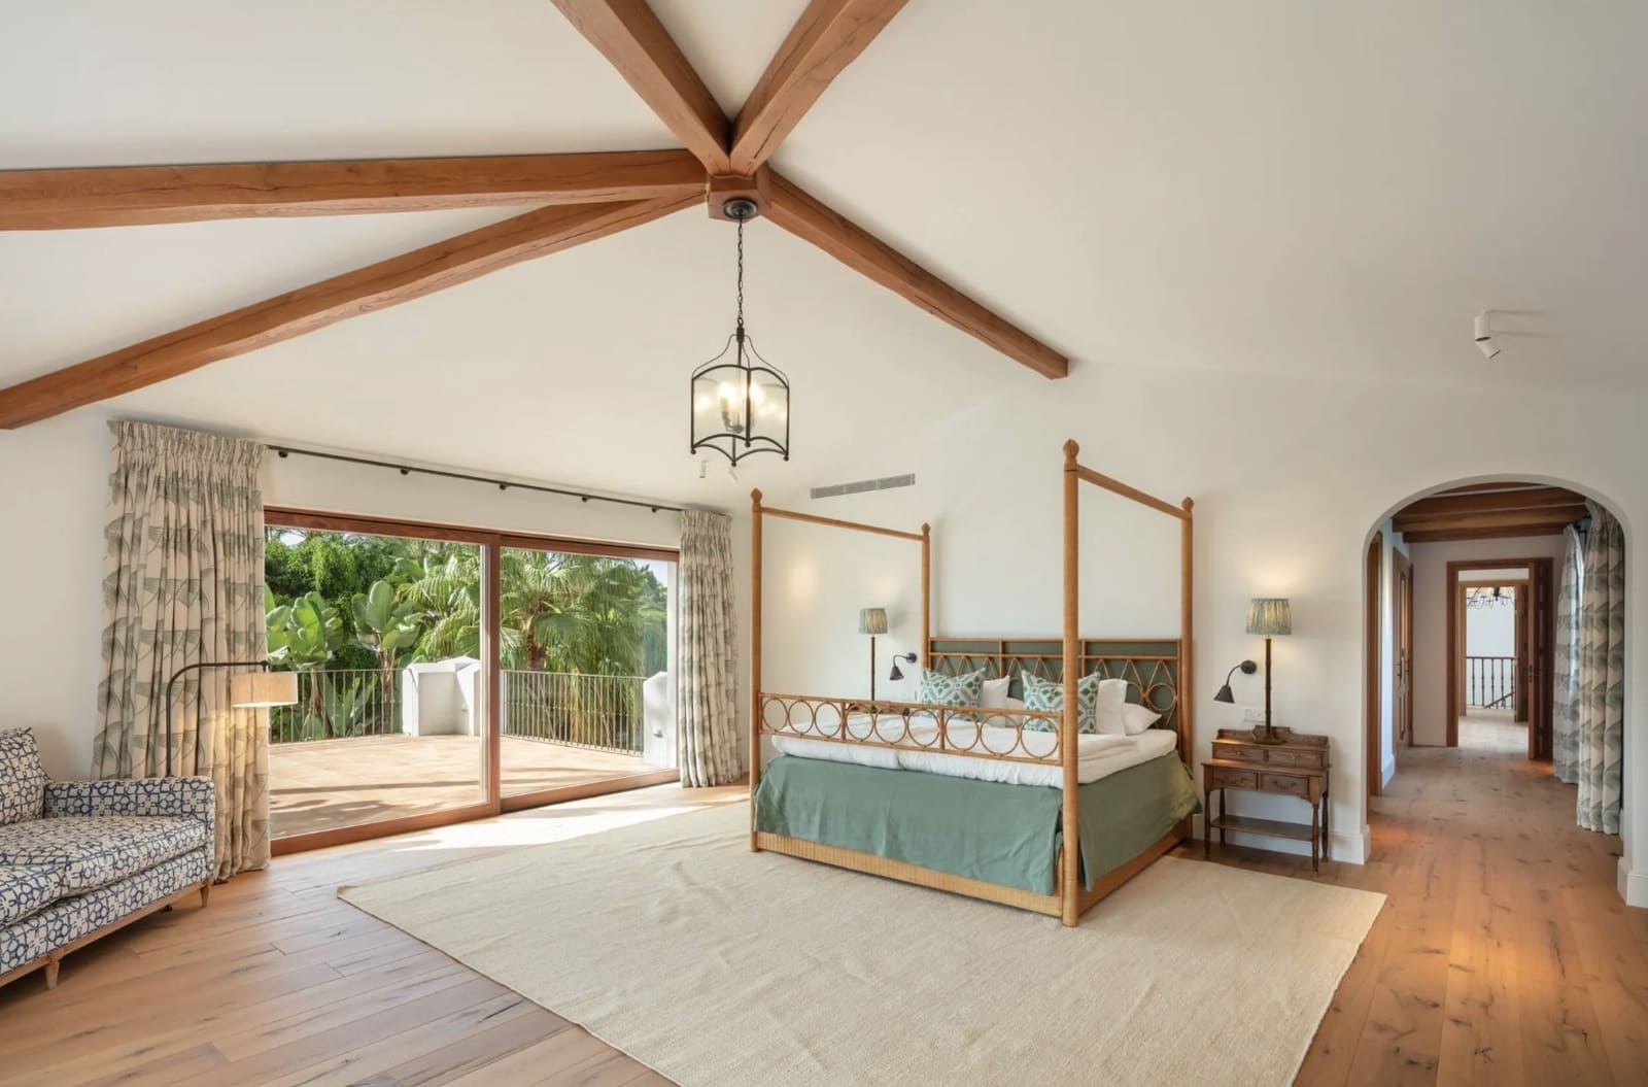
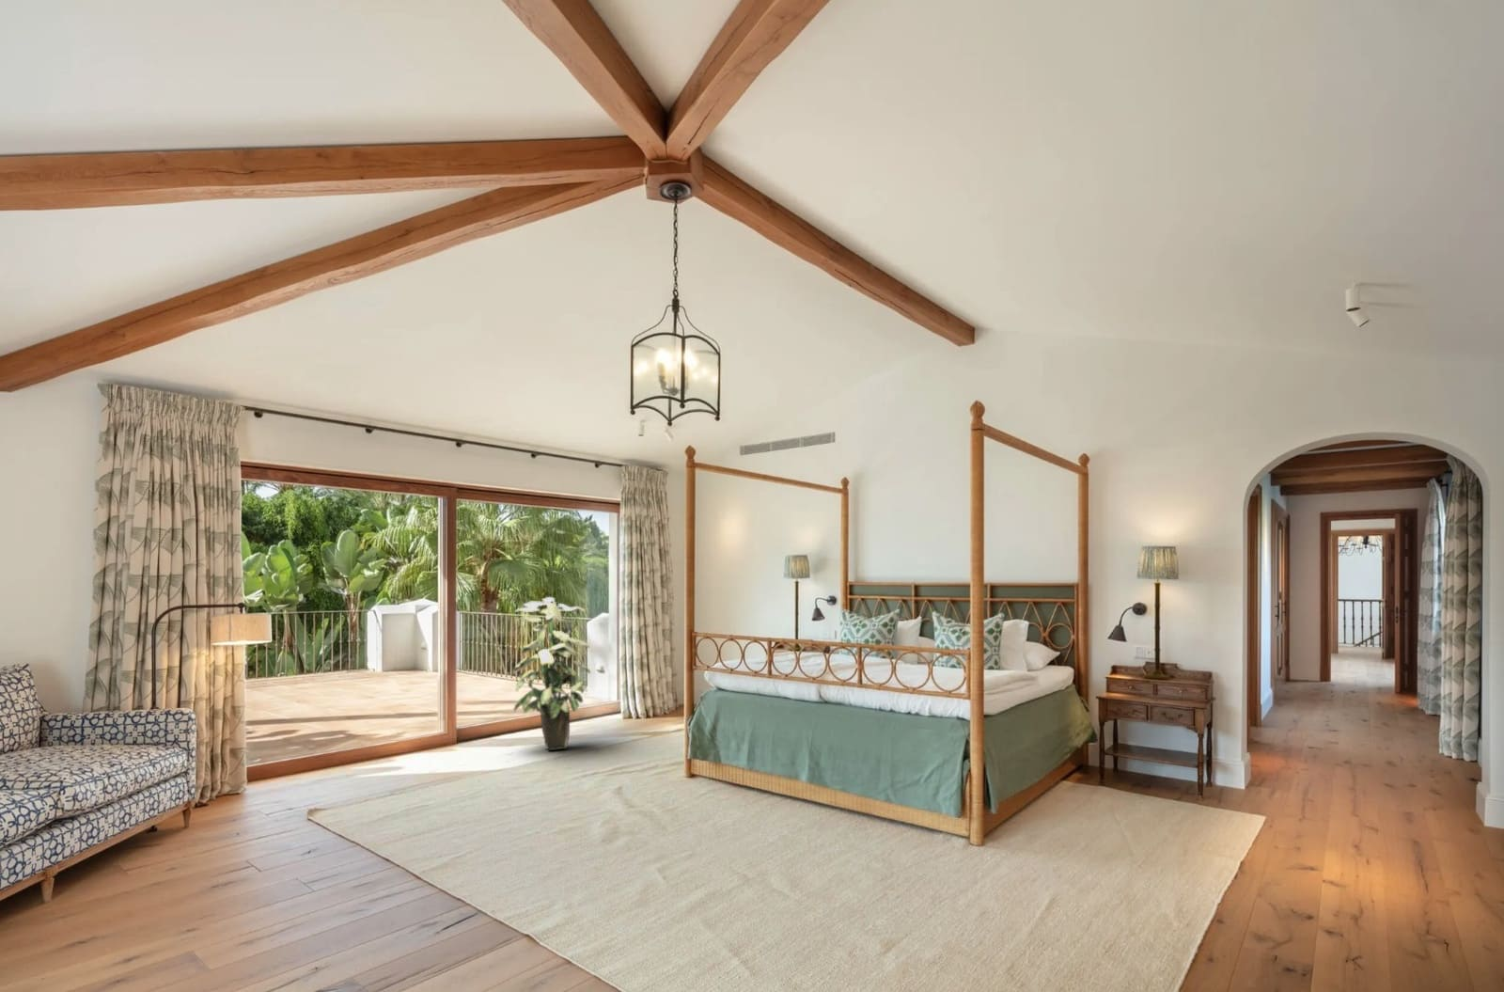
+ indoor plant (550, 671)
